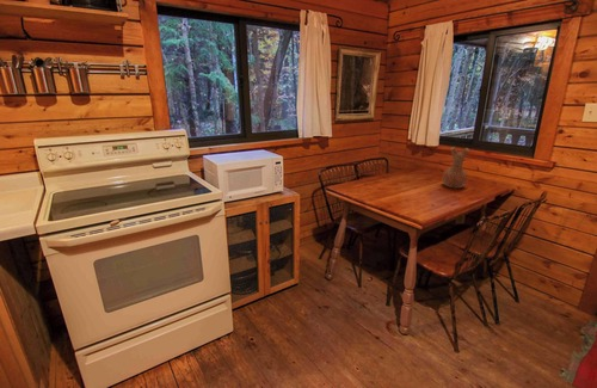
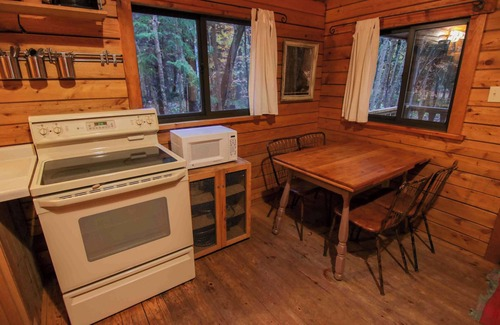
- vase (455, 166)
